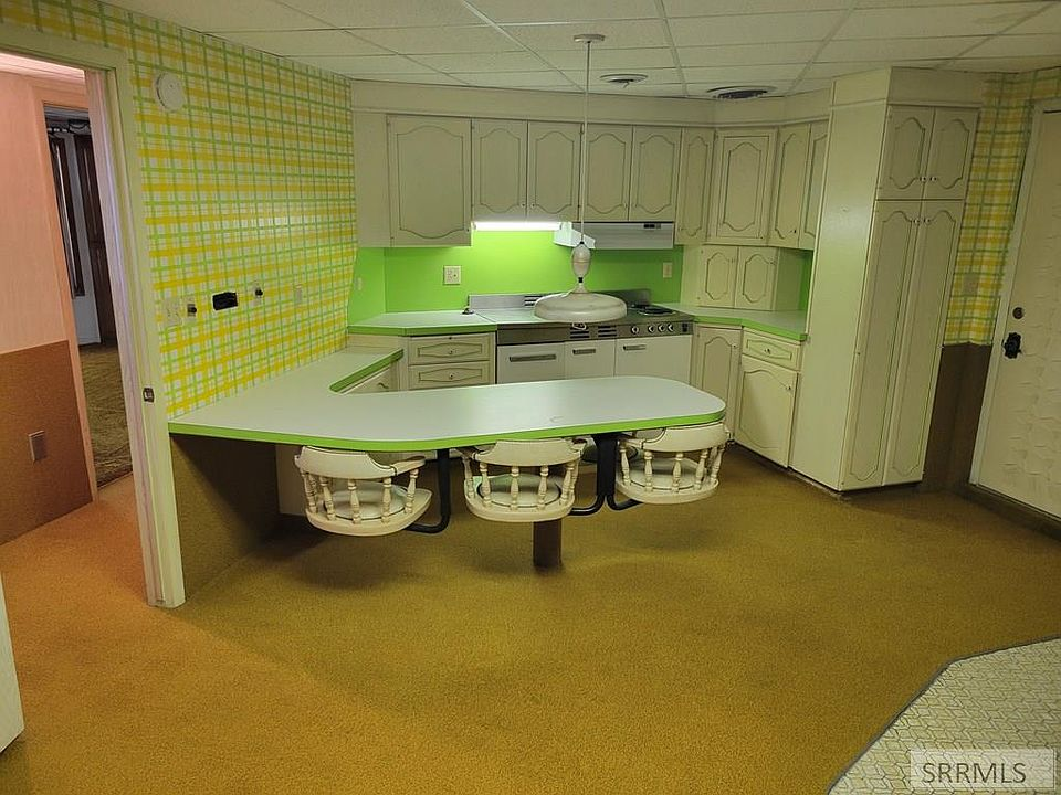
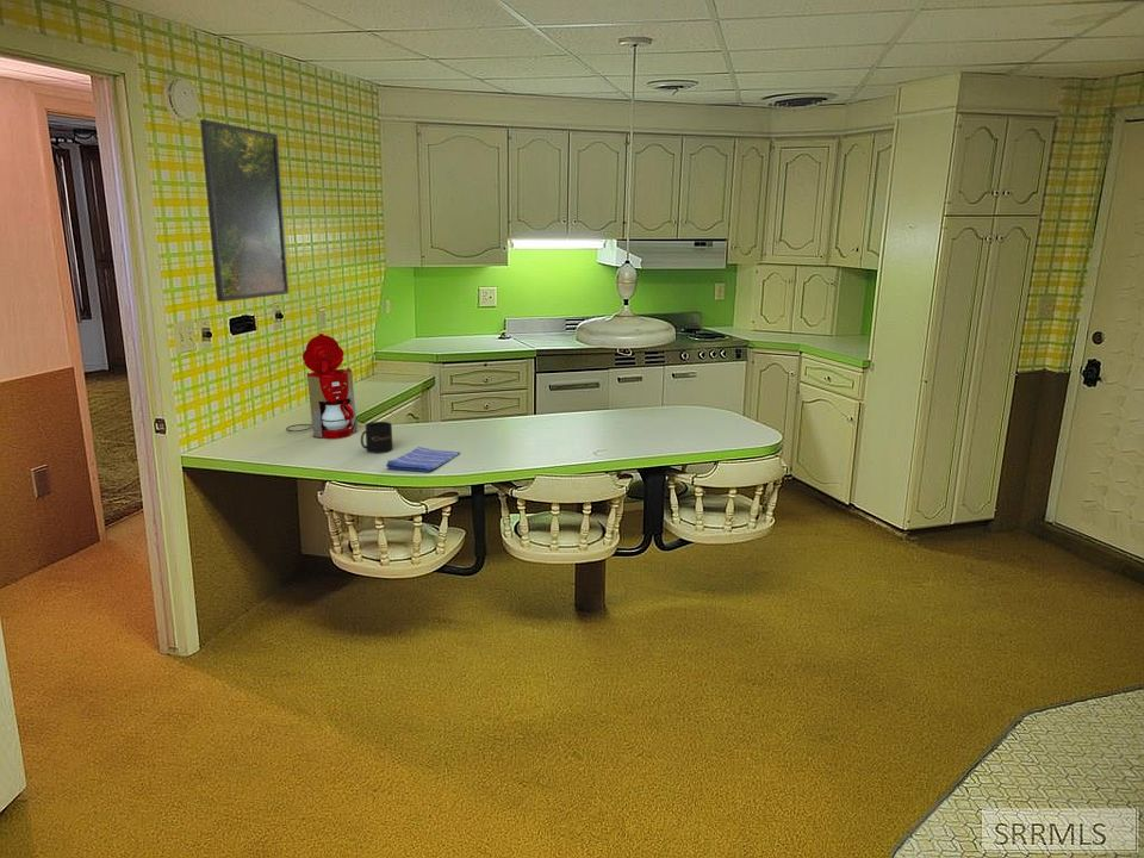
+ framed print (248, 214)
+ coffee maker (317, 383)
+ mug (374, 437)
+ dish towel (423, 458)
